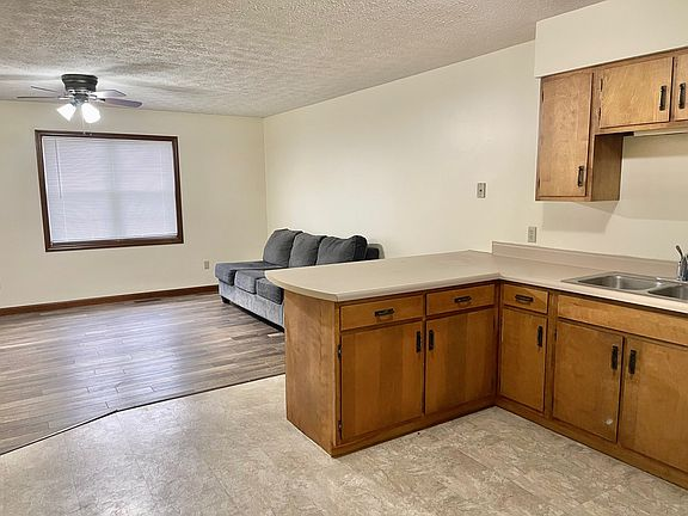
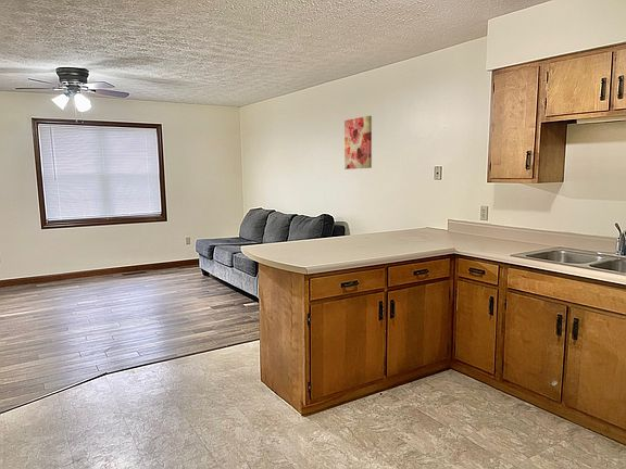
+ wall art (358, 143)
